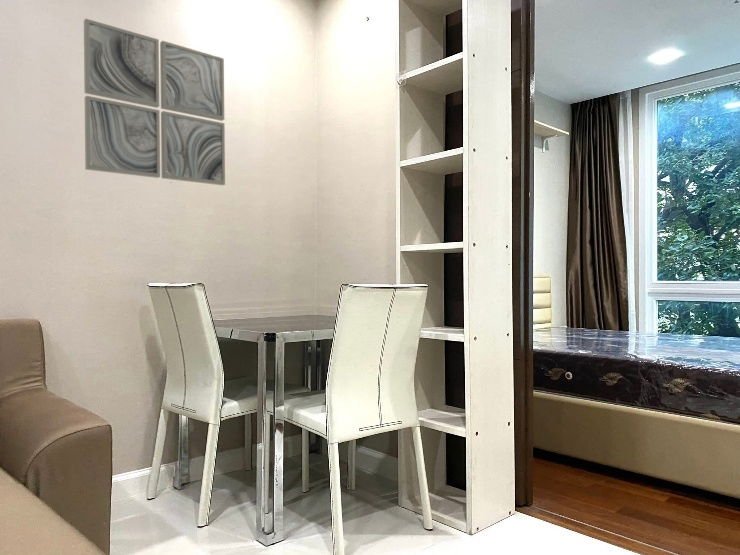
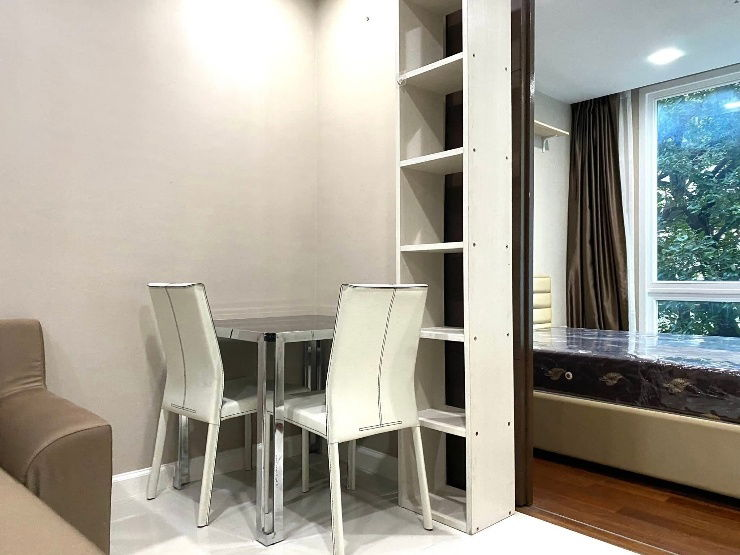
- wall art (161, 108)
